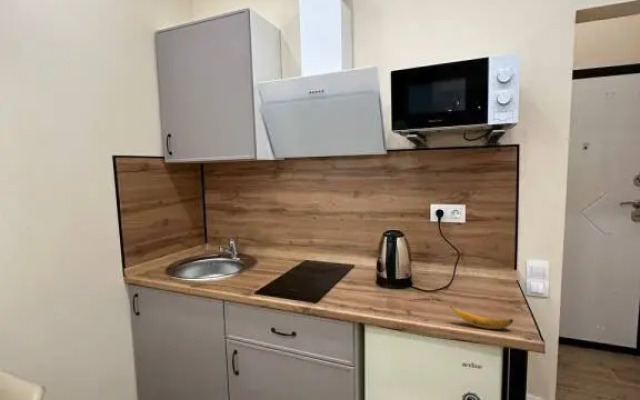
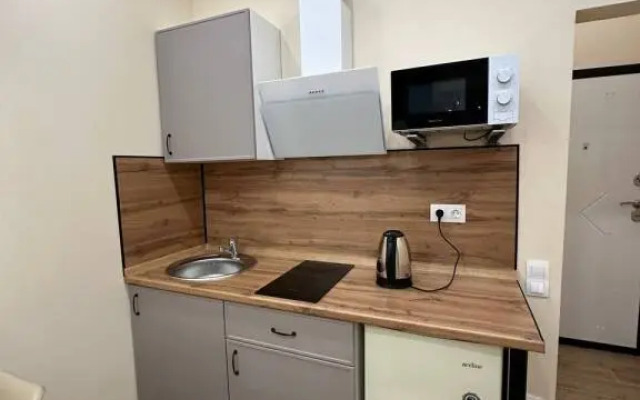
- banana (480, 317)
